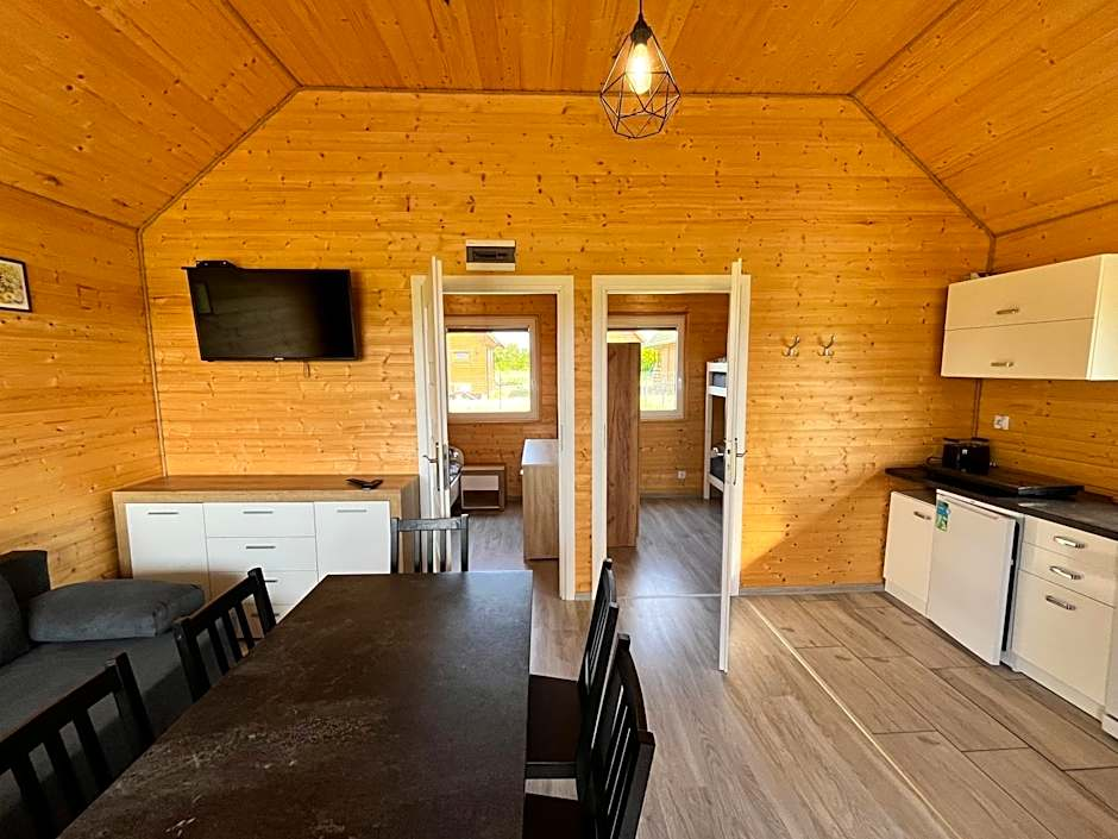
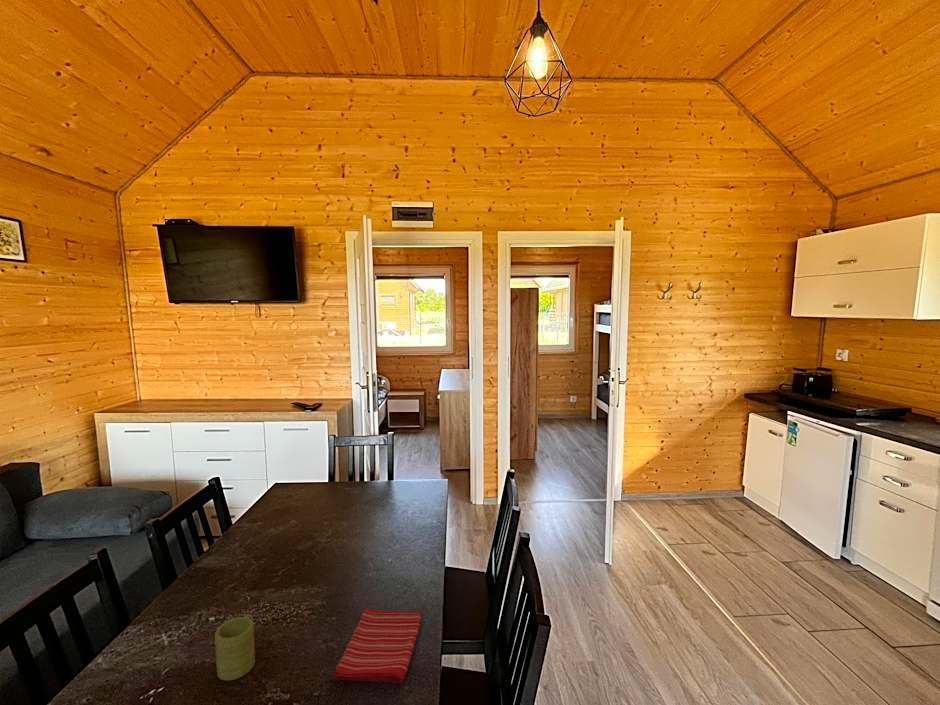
+ dish towel (381, 642)
+ mug (239, 642)
